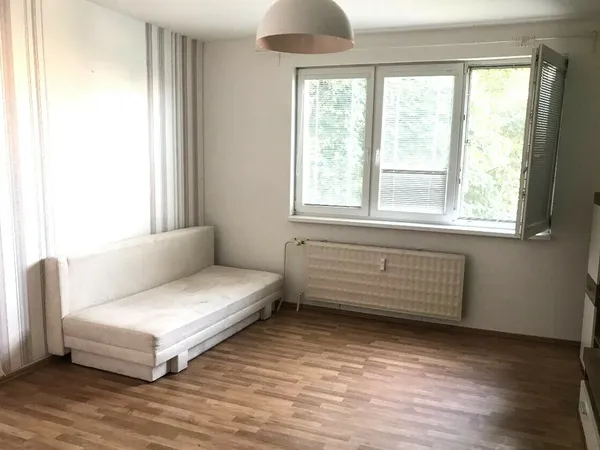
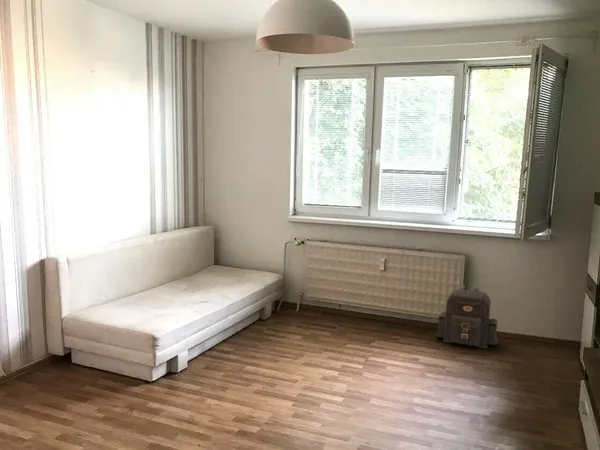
+ backpack (468, 315)
